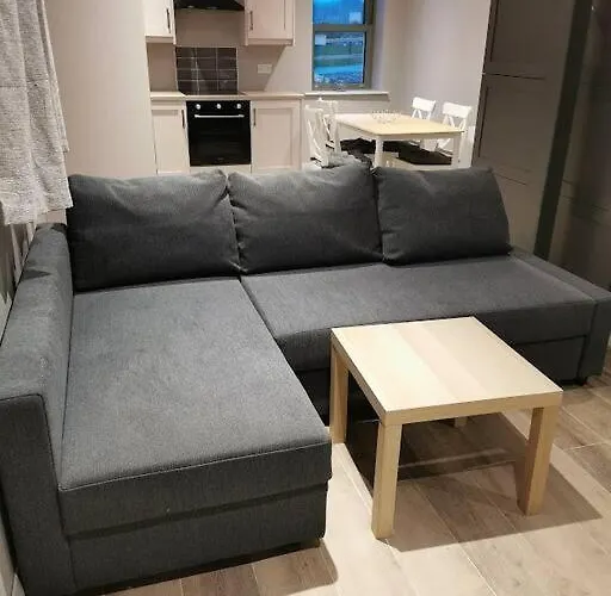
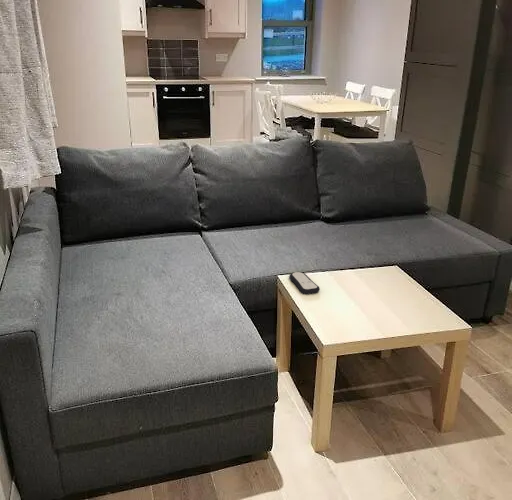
+ remote control (303, 282)
